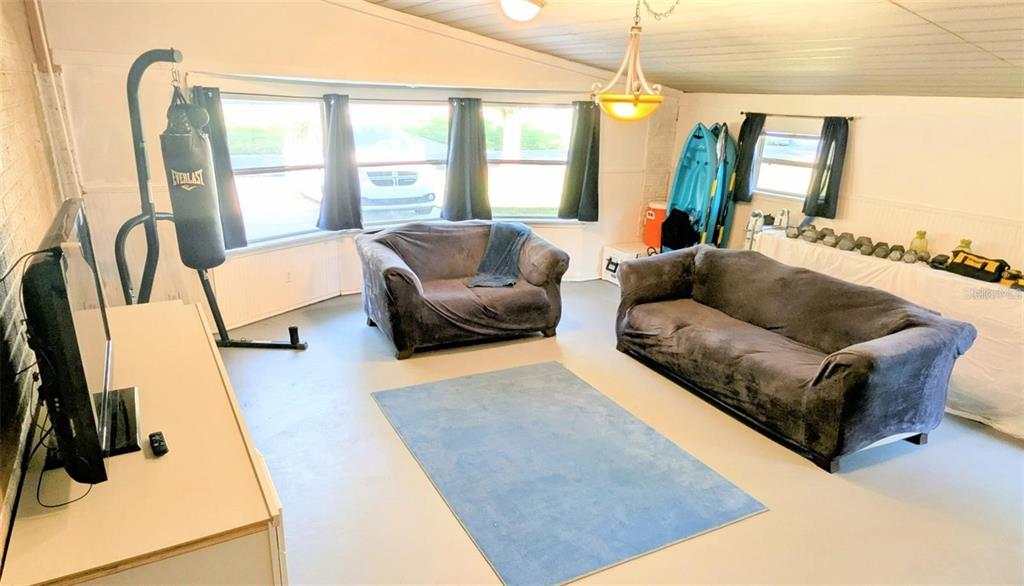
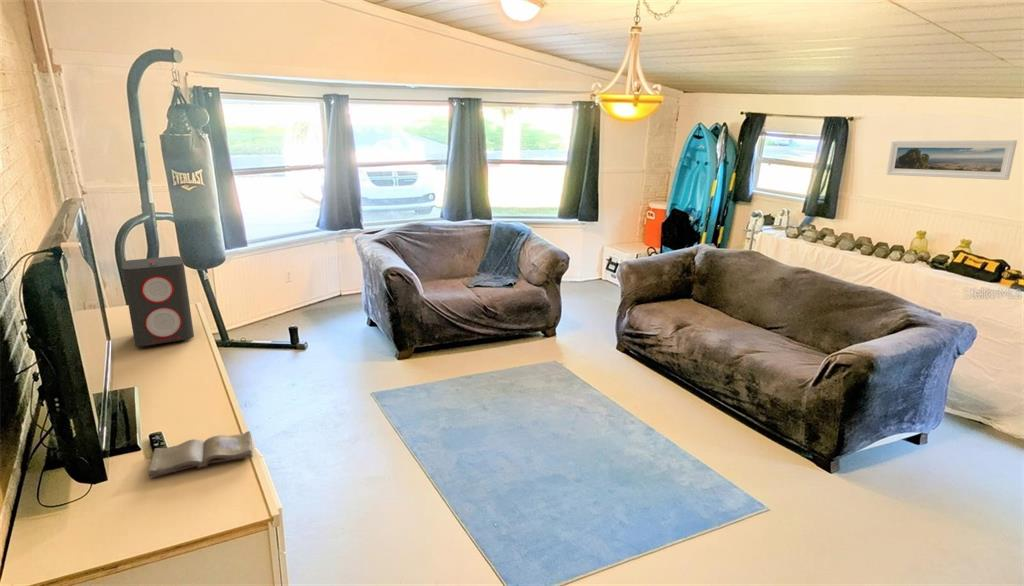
+ diary (202, 451)
+ speaker (158, 299)
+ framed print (946, 159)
